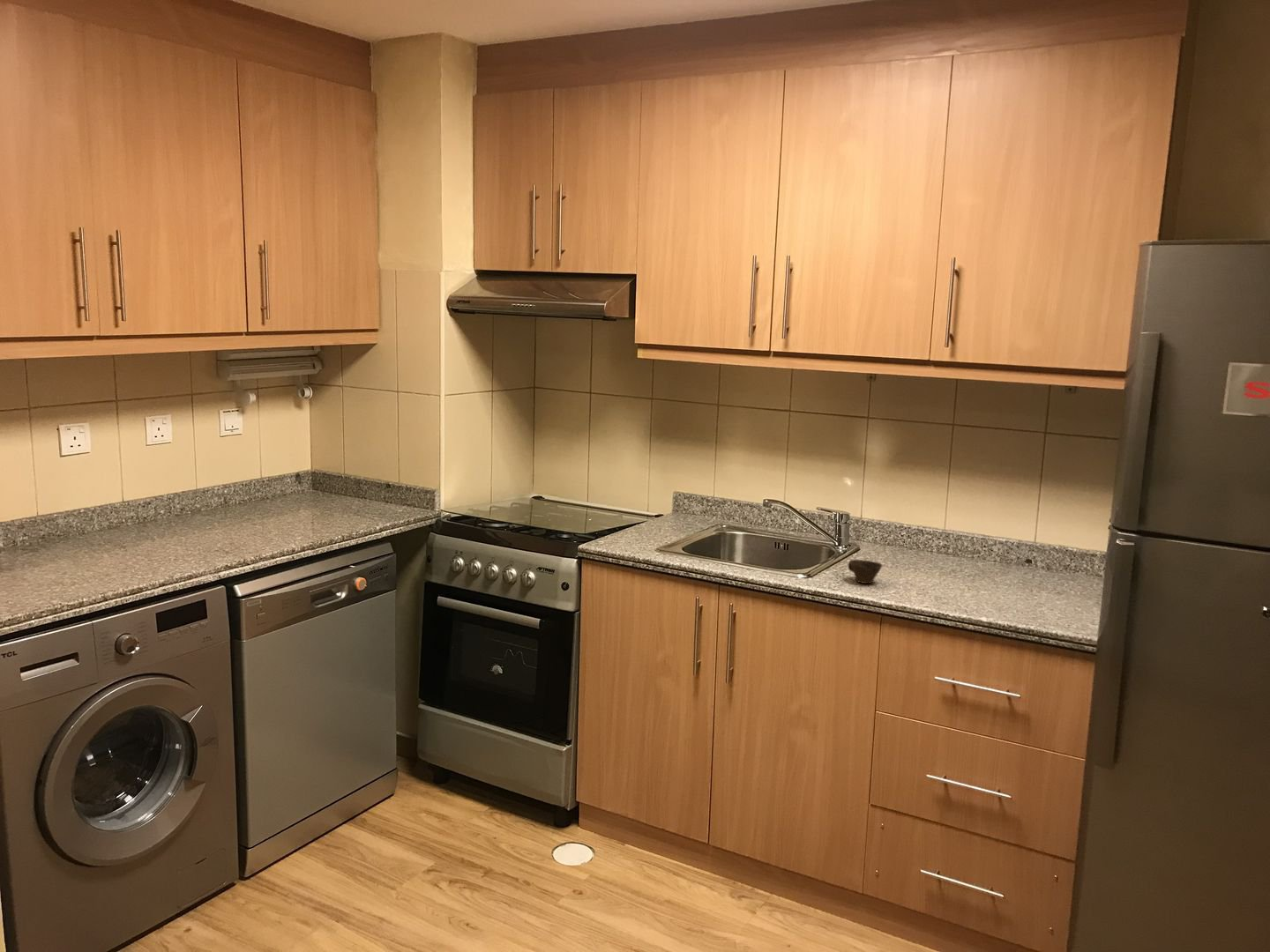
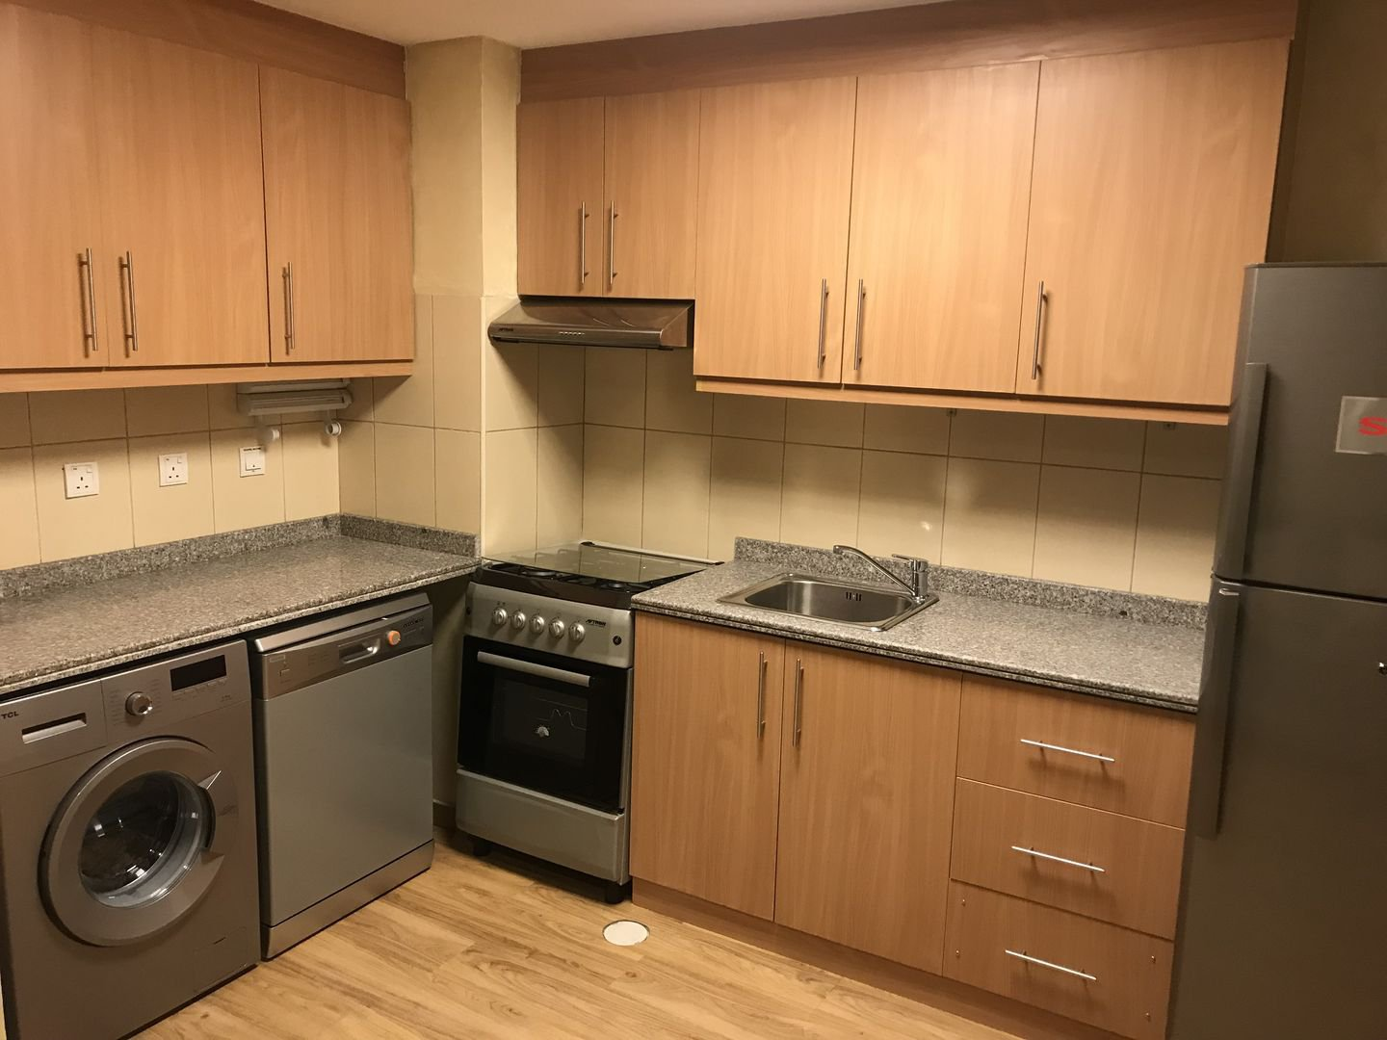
- cup (863, 571)
